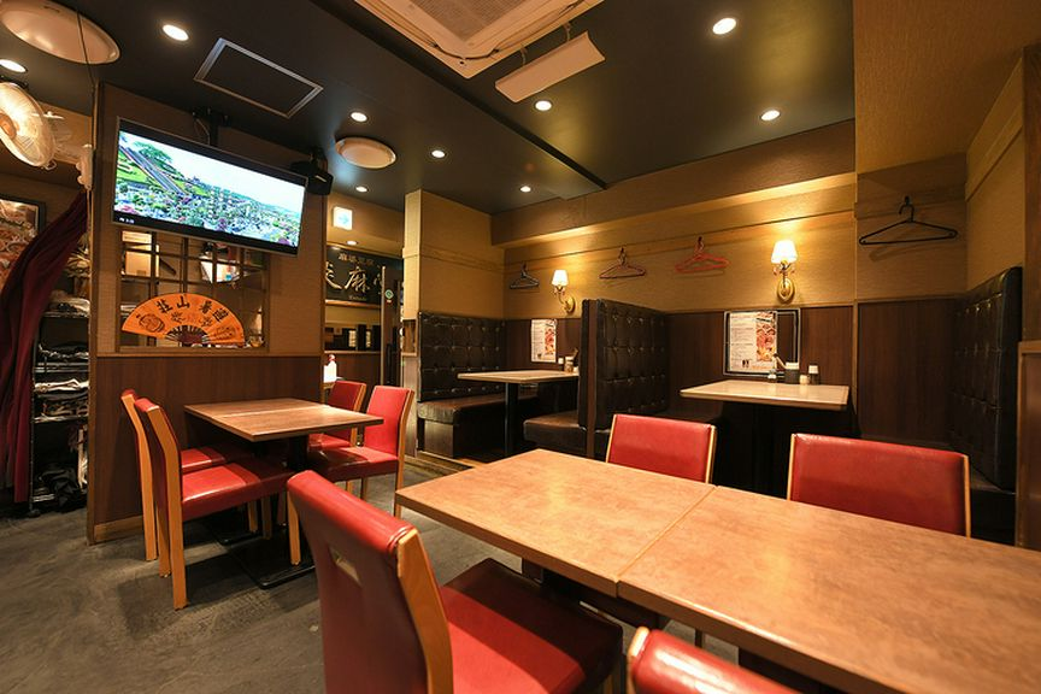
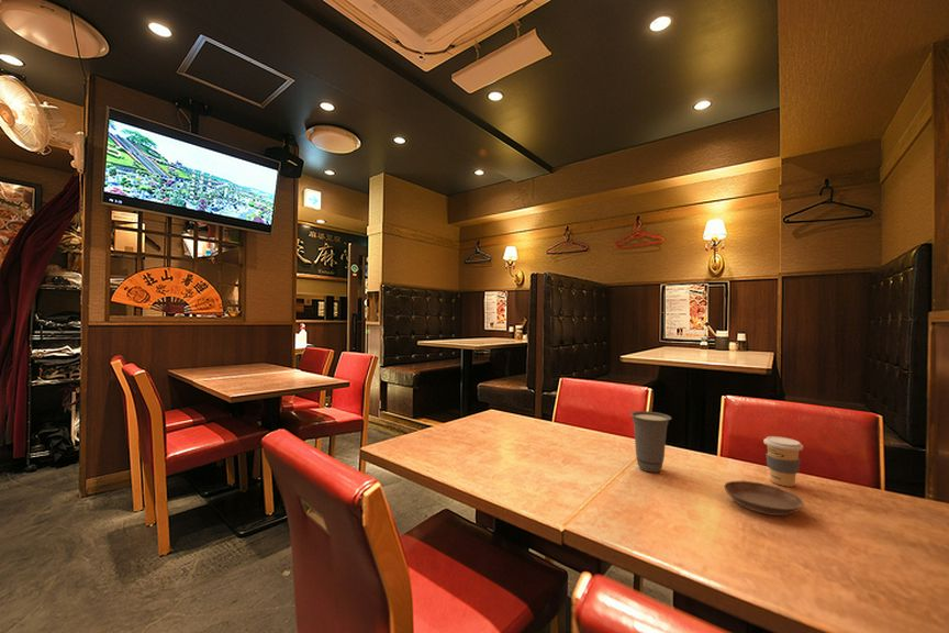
+ cup (649, 442)
+ saucer (761, 499)
+ coffee cup (782, 460)
